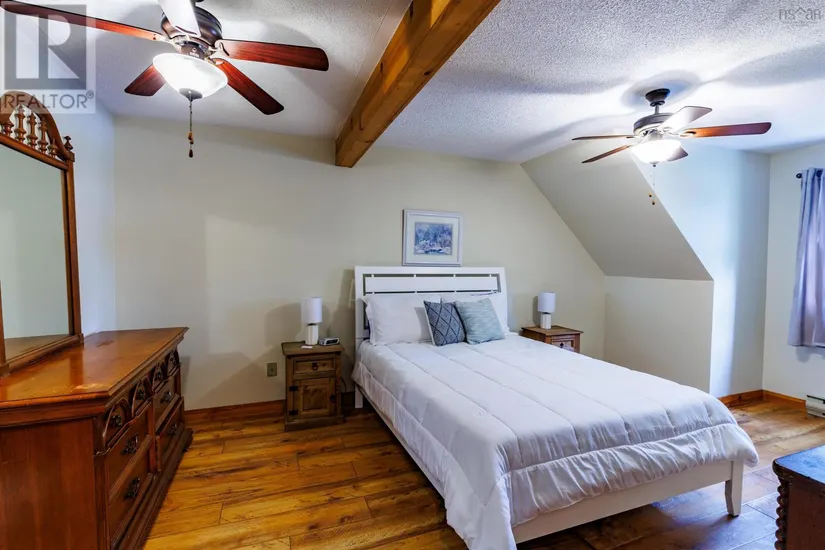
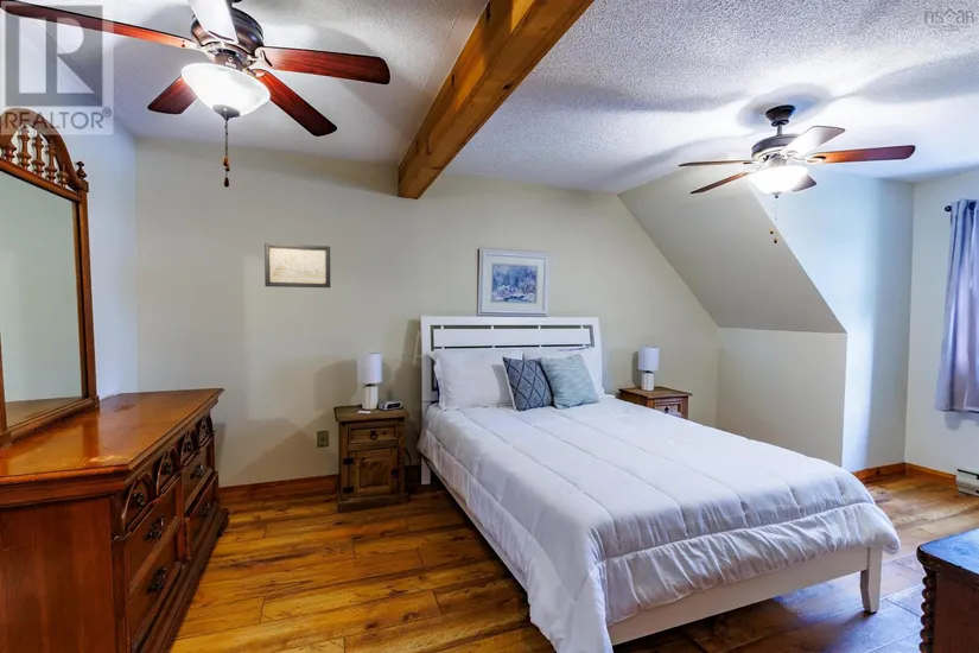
+ wall art (298, 266)
